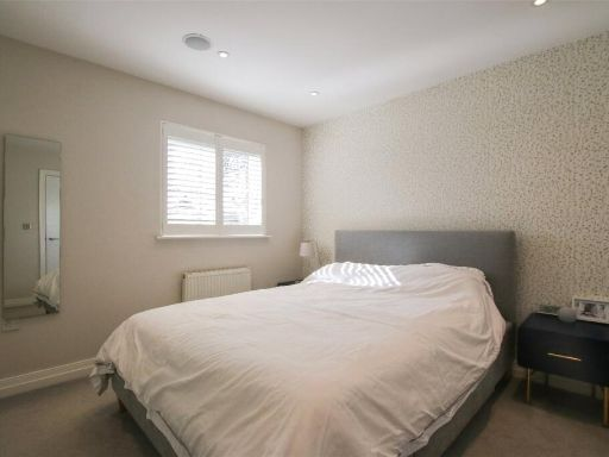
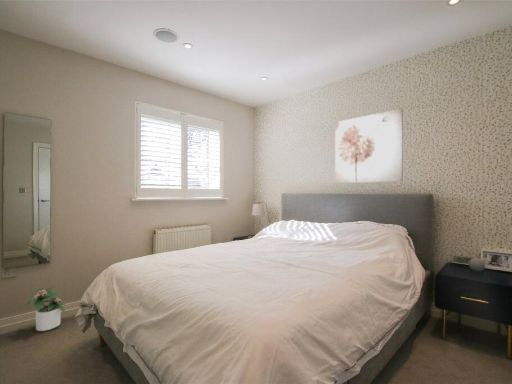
+ potted plant (45, 308)
+ wall art (365, 149)
